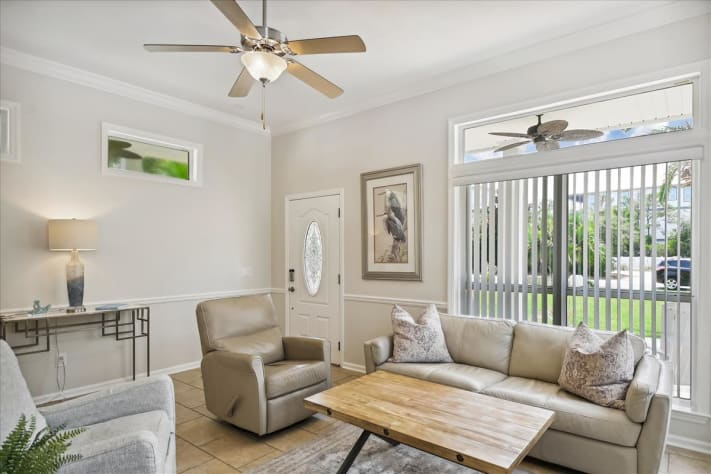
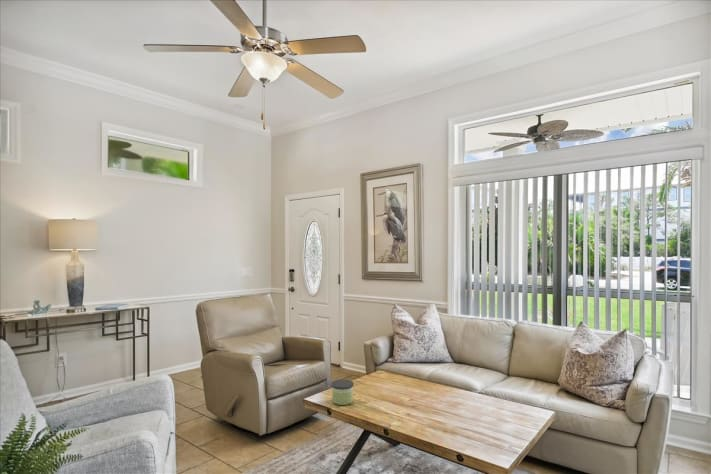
+ candle (342, 392)
